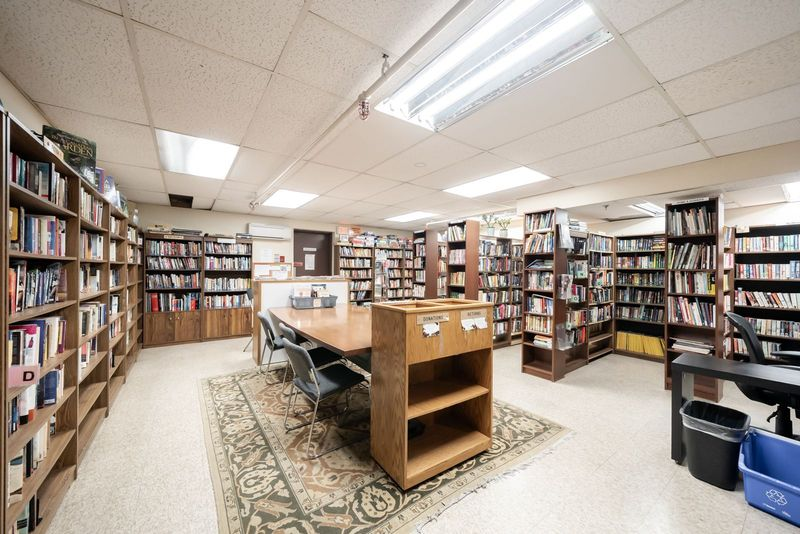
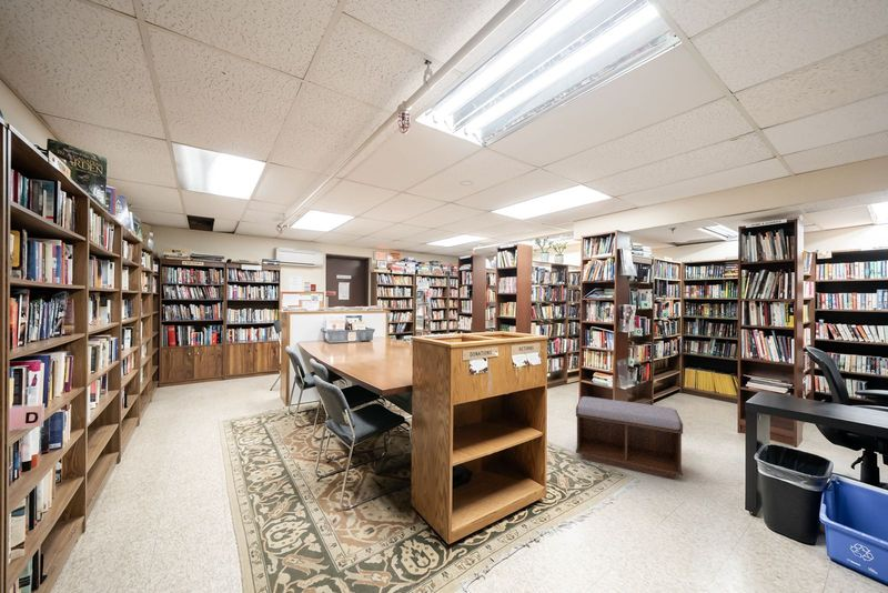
+ bench (625, 433)
